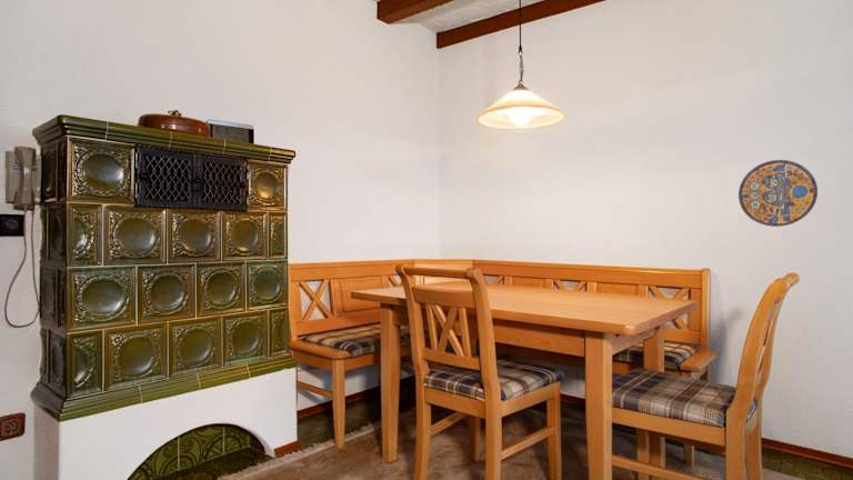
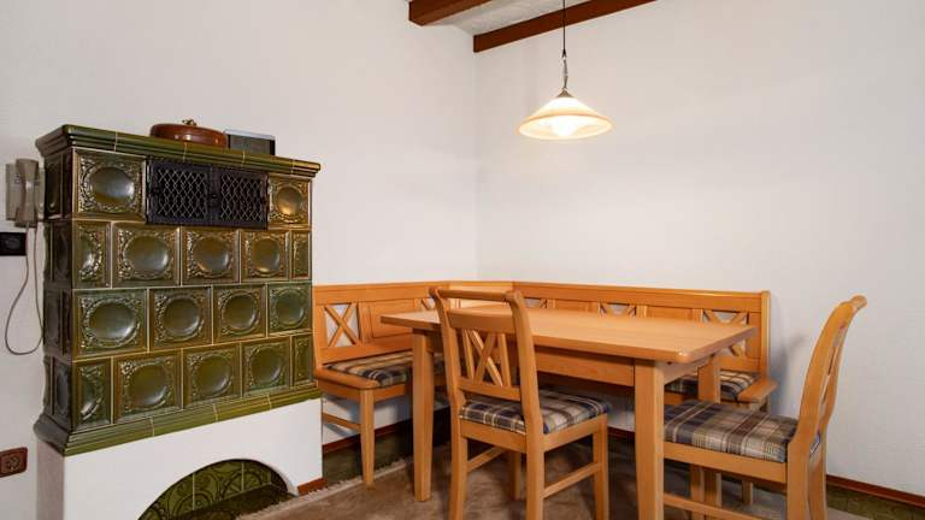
- manhole cover (776, 192)
